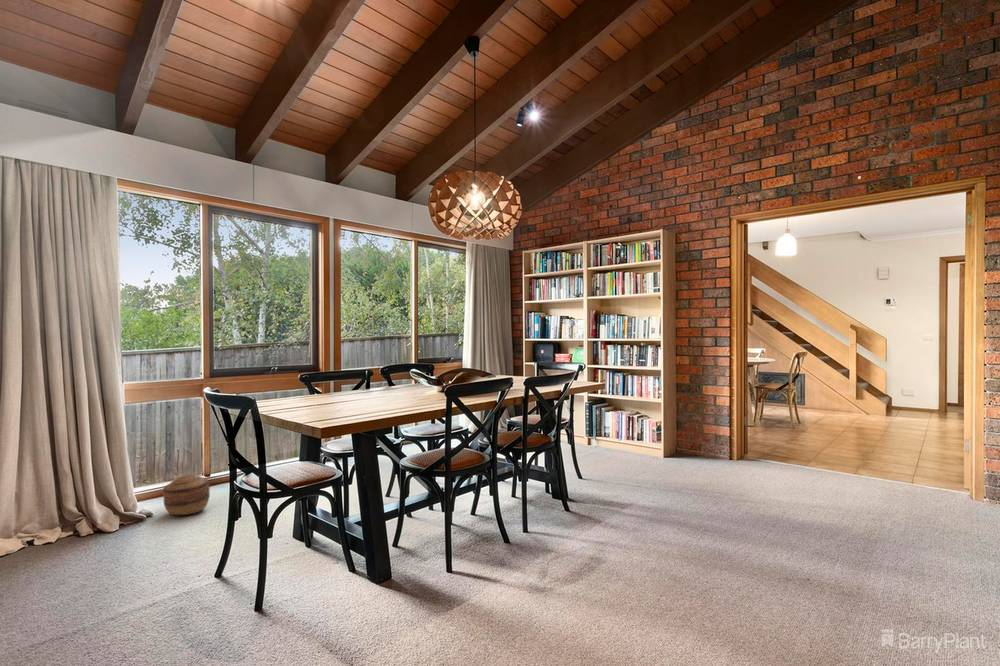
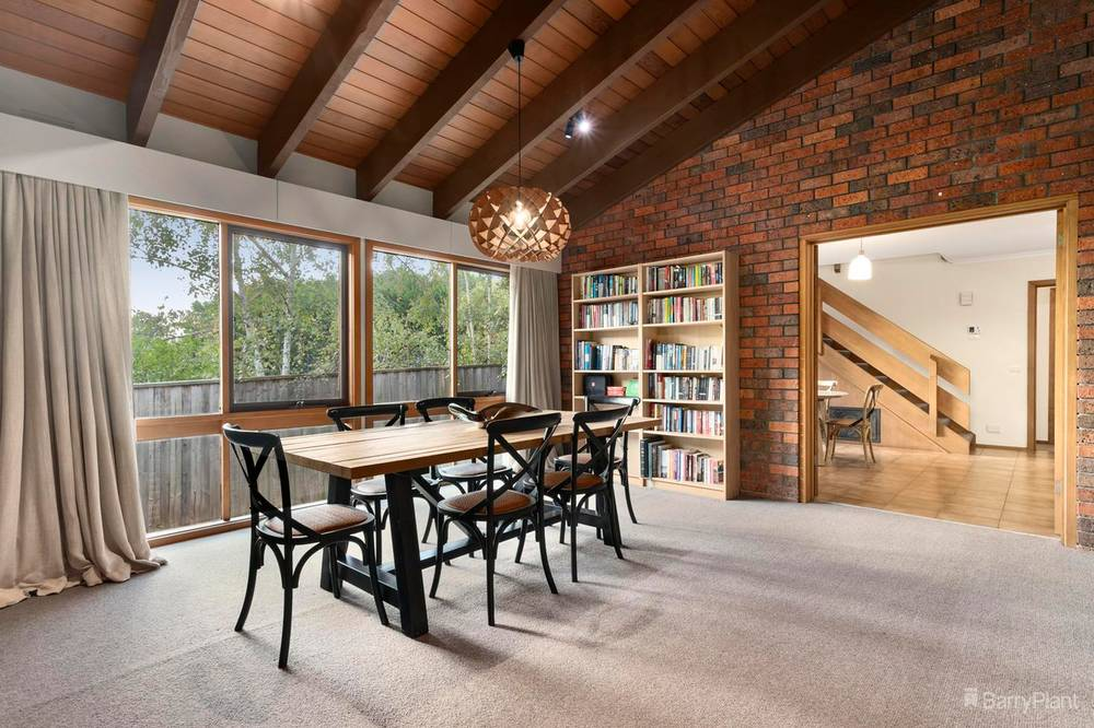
- basket (186, 494)
